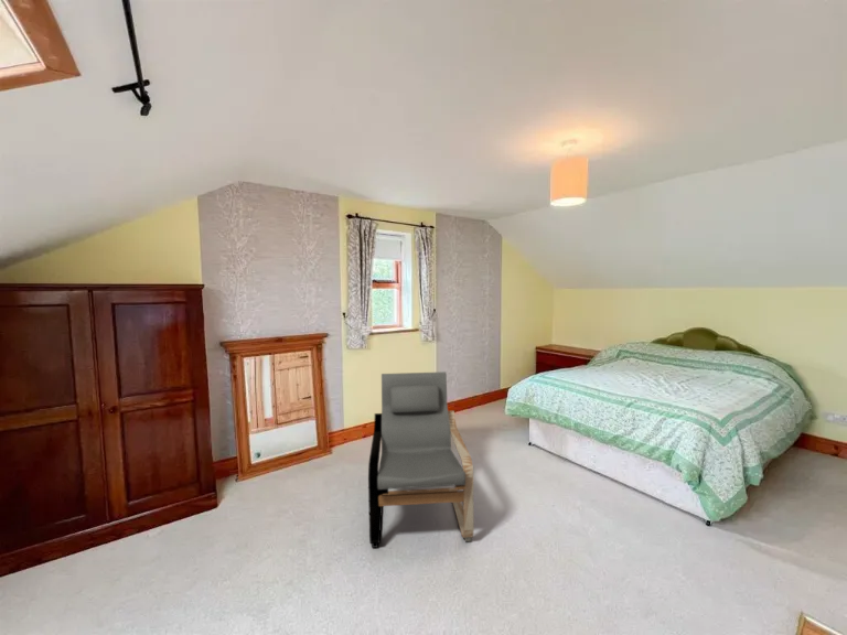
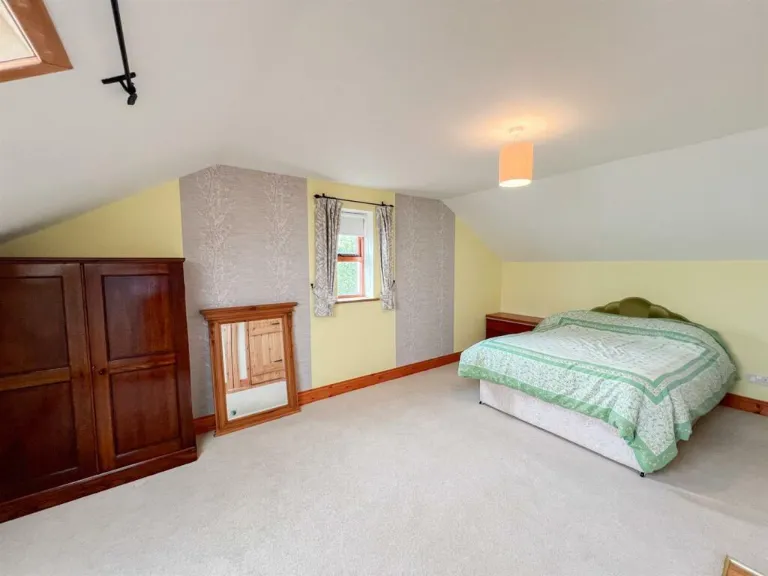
- armchair (417, 449)
